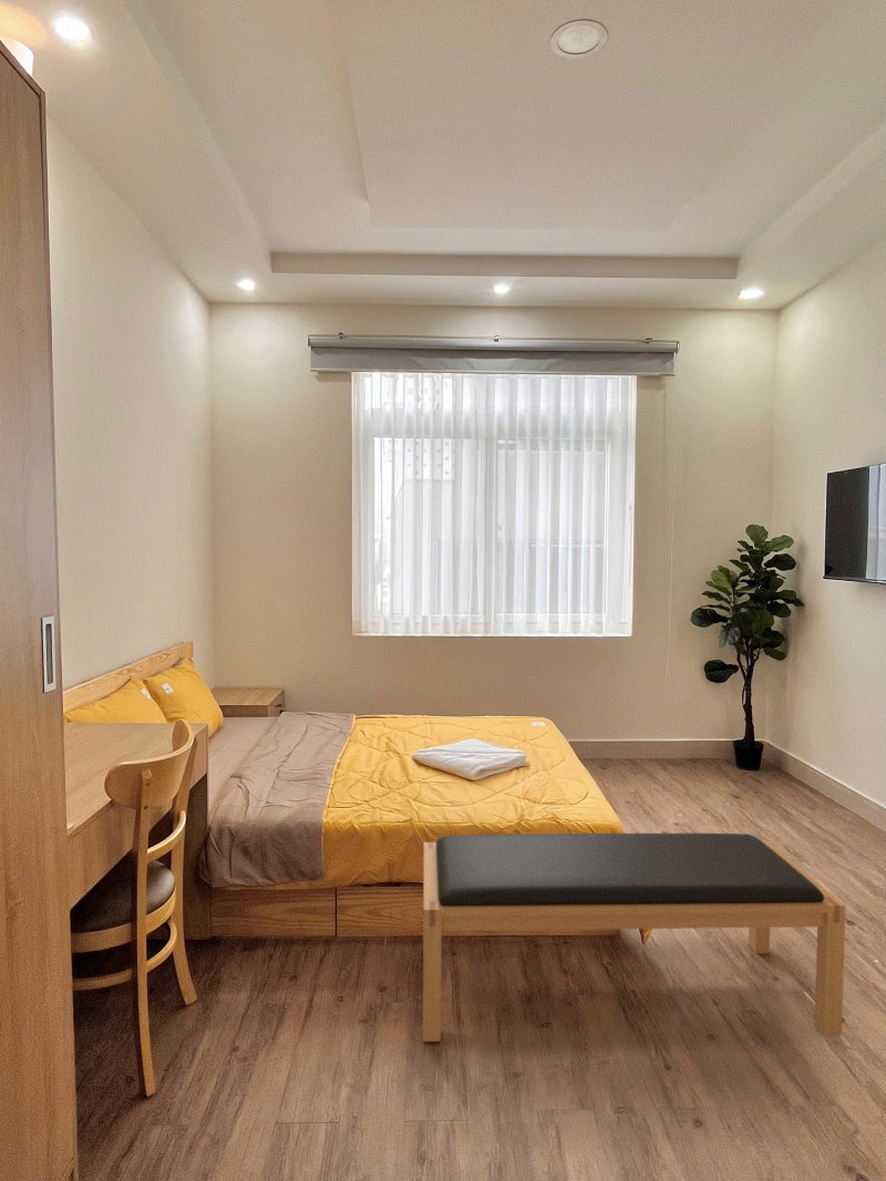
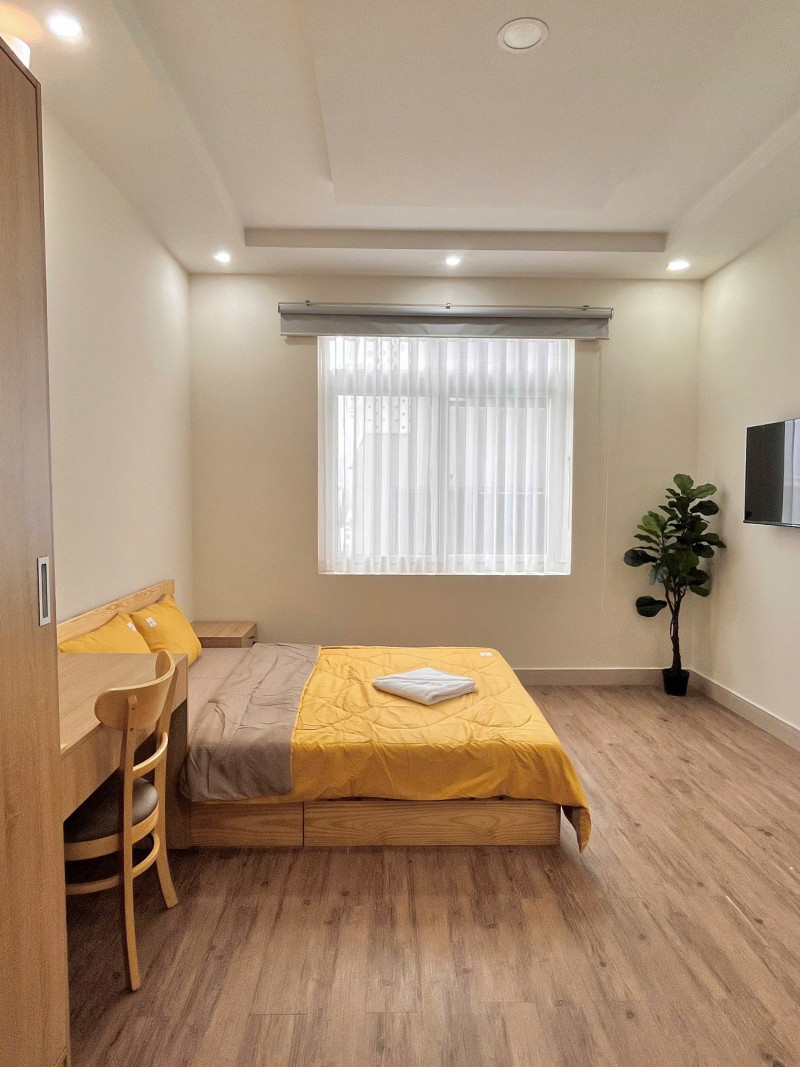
- bench (612, 922)
